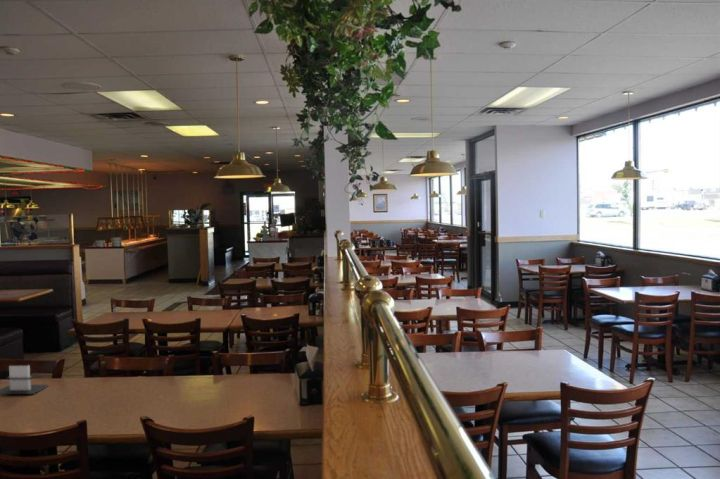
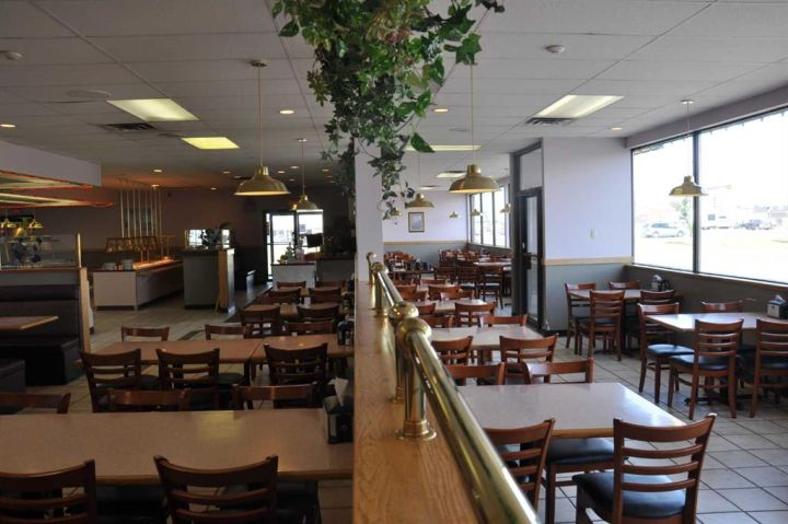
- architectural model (20, 377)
